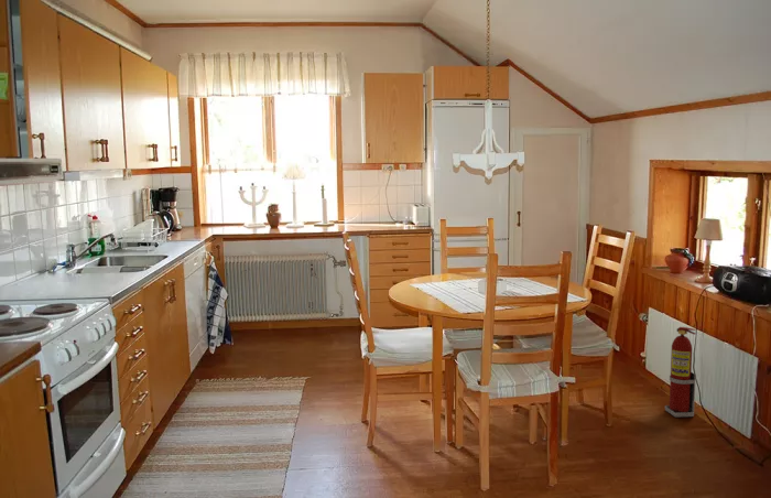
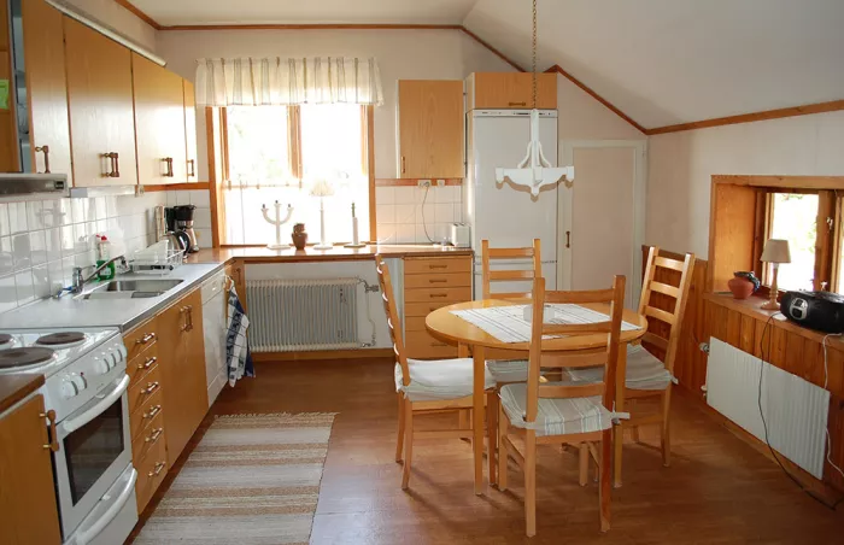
- fire extinguisher (681, 370)
